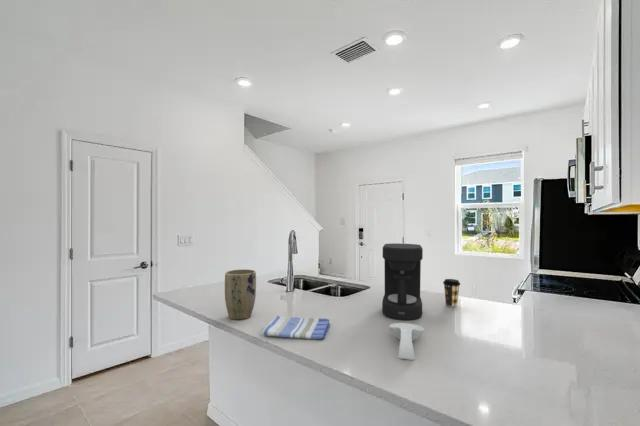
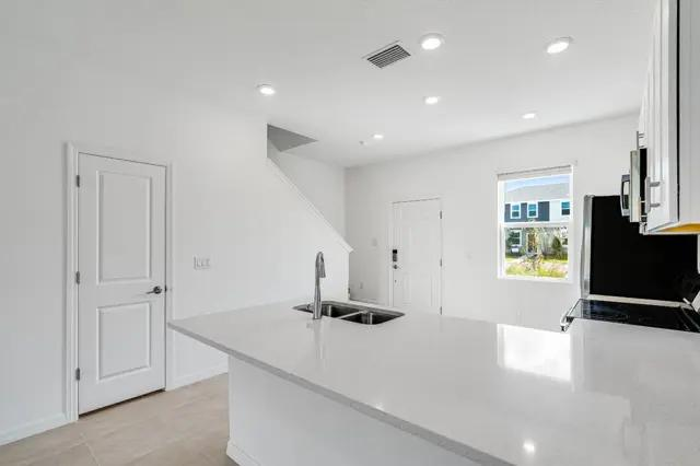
- plant pot (240, 294)
- coffee maker (402, 279)
- dish towel (297, 326)
- coffee cup (451, 292)
- spoon rest (406, 334)
